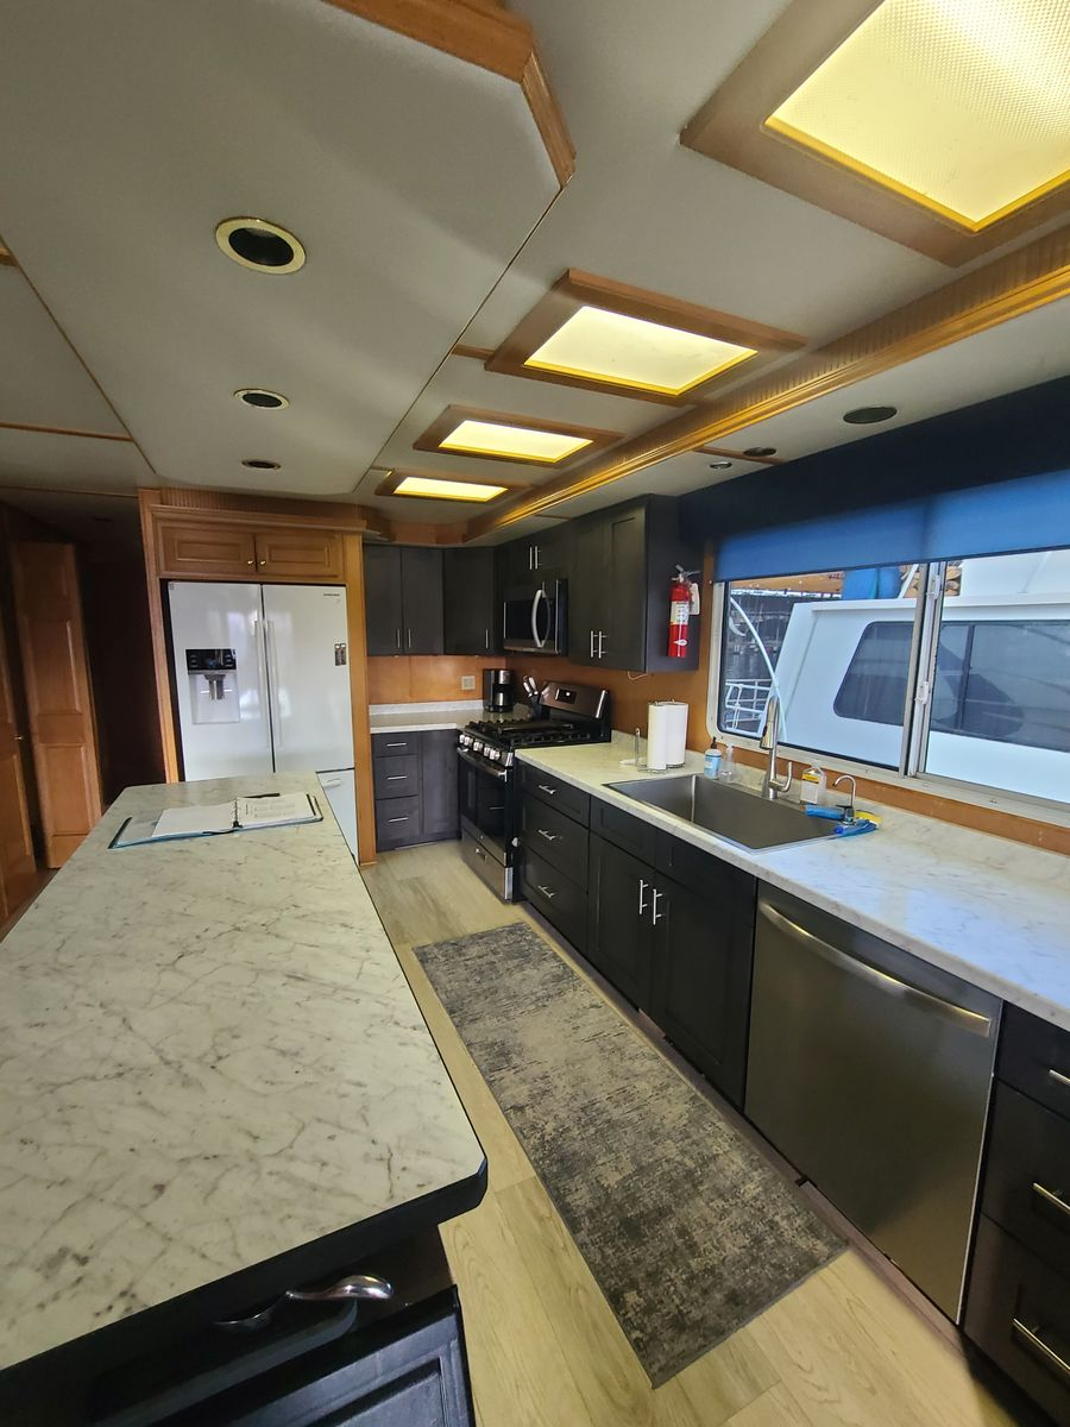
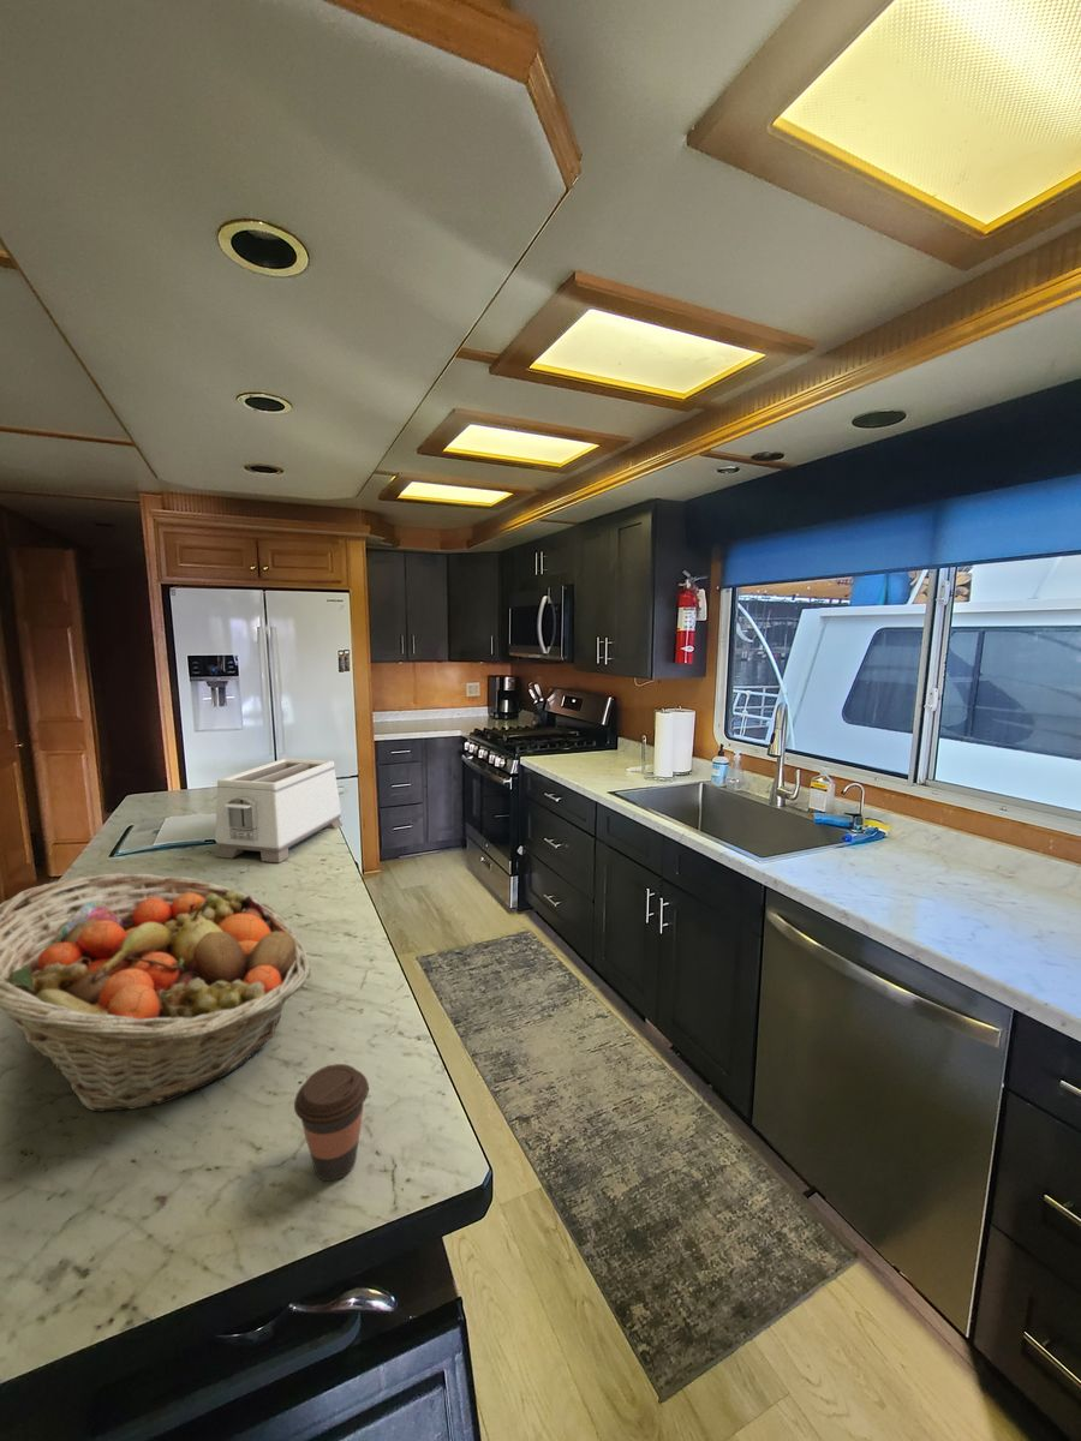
+ coffee cup (333, 1123)
+ toaster (277, 806)
+ fruit basket (160, 962)
